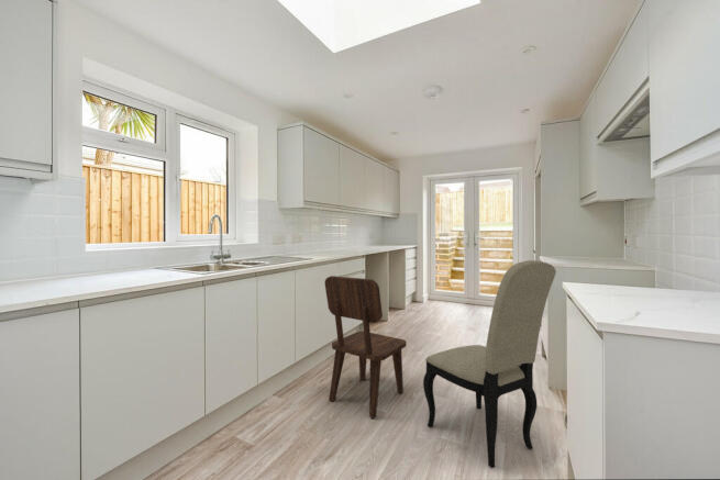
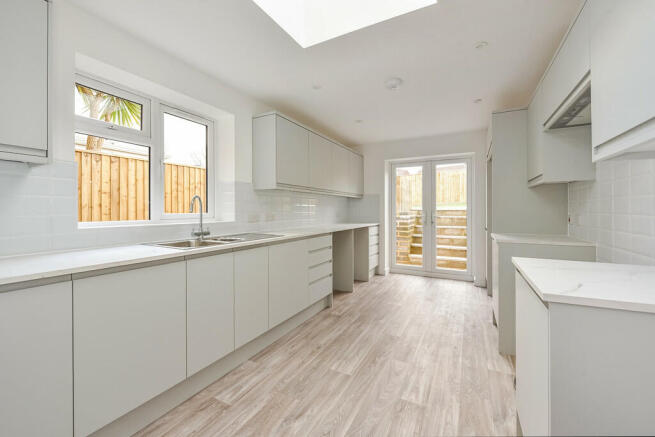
- dining chair (483, 346)
- dining chair (367, 335)
